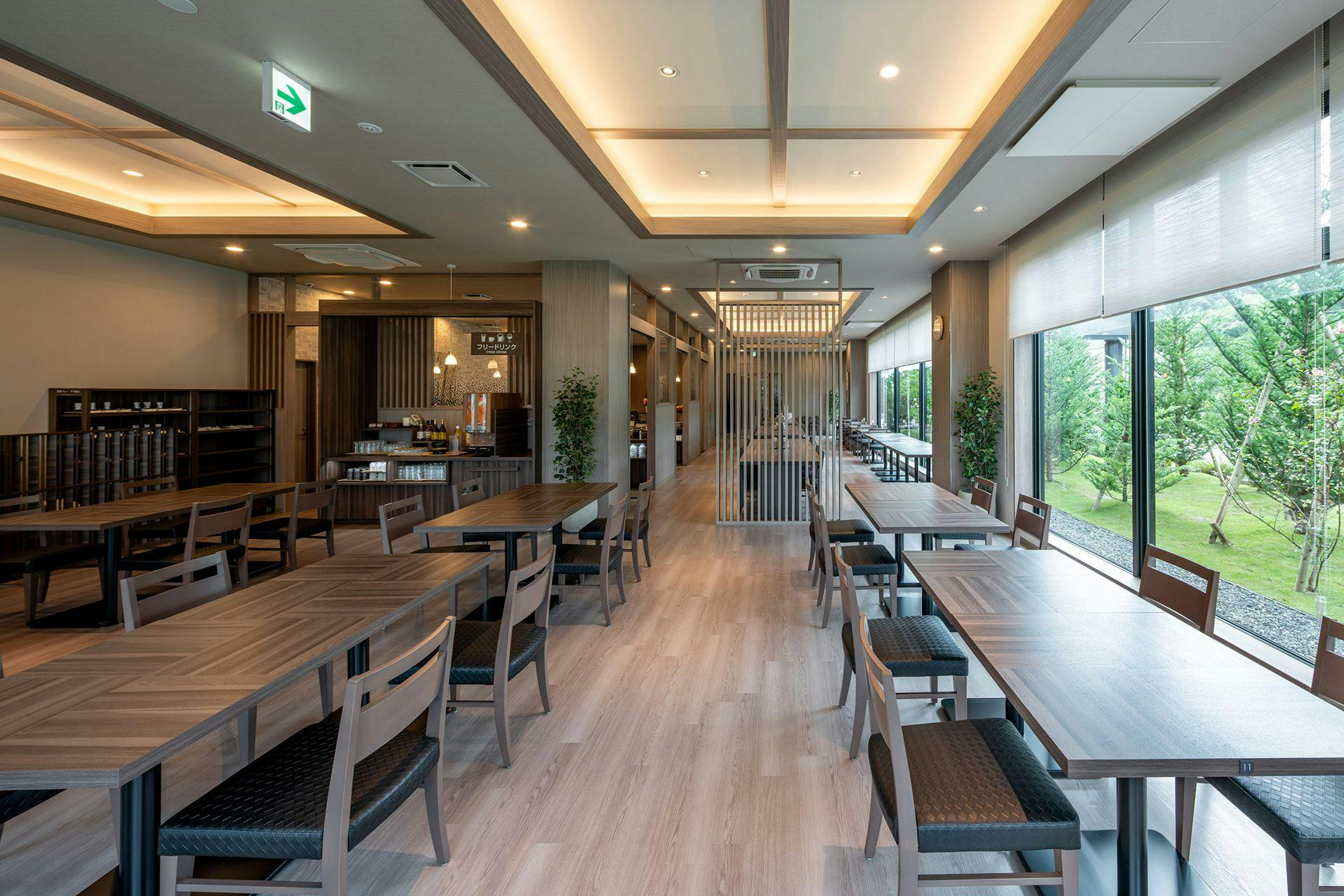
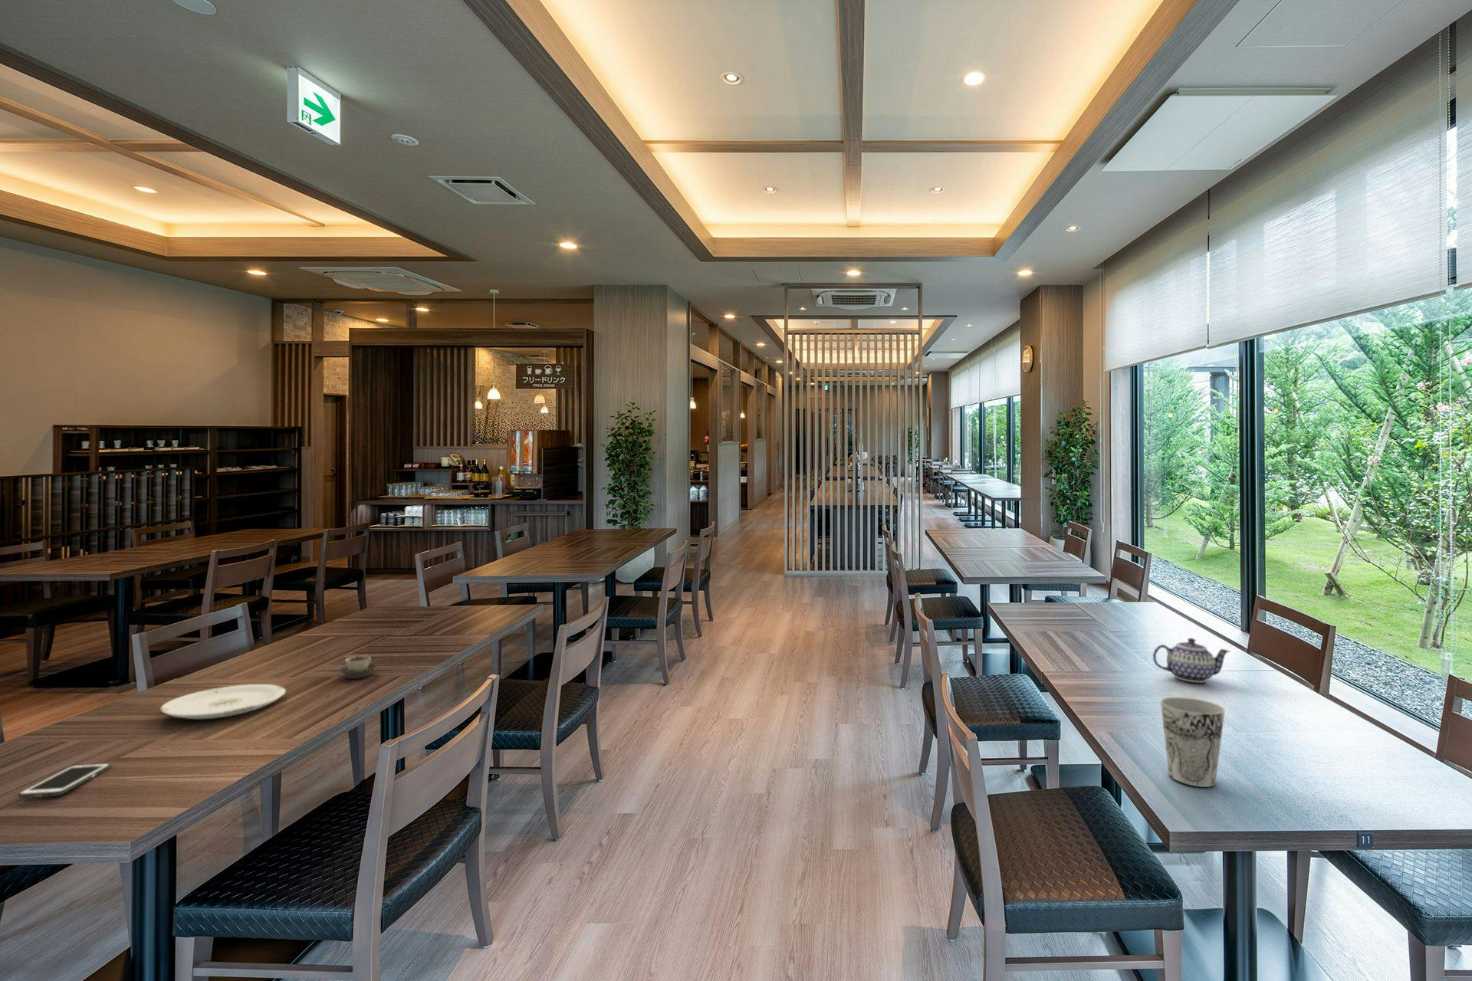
+ cell phone (67, 780)
+ cup (358, 667)
+ teapot (1191, 658)
+ plate (226, 702)
+ cup (1192, 742)
